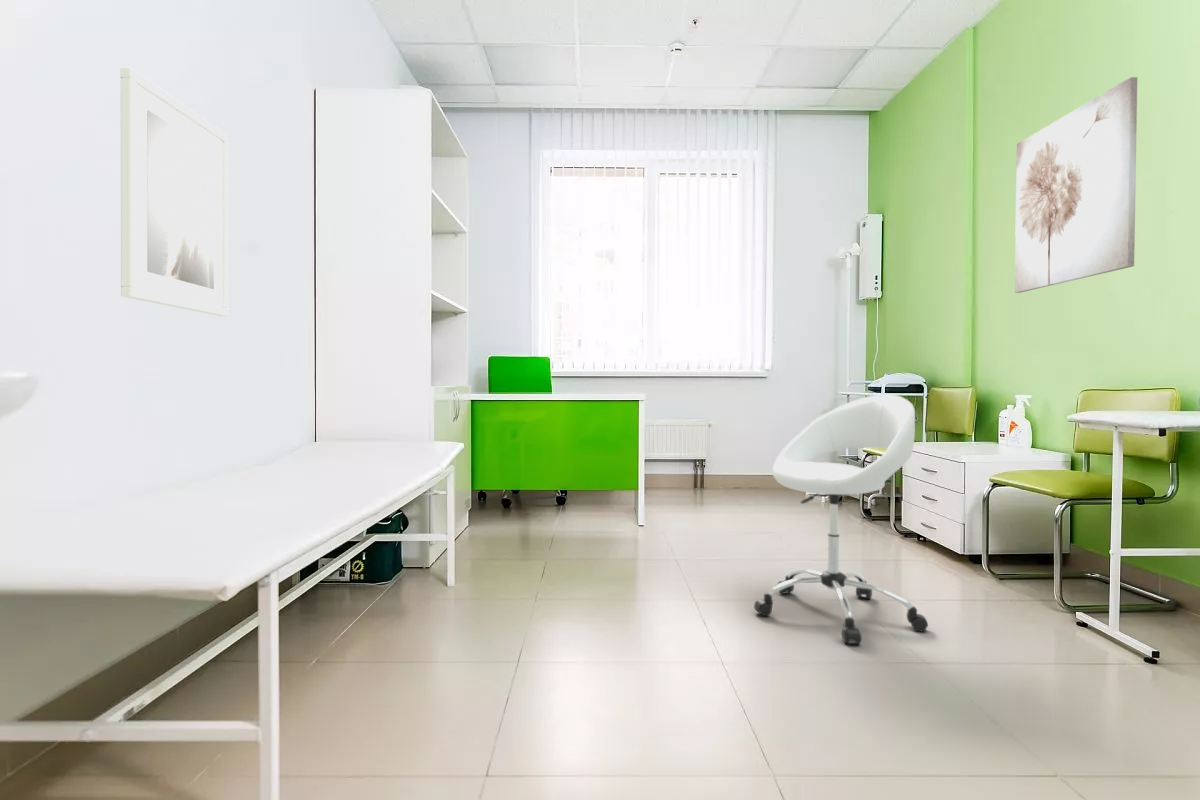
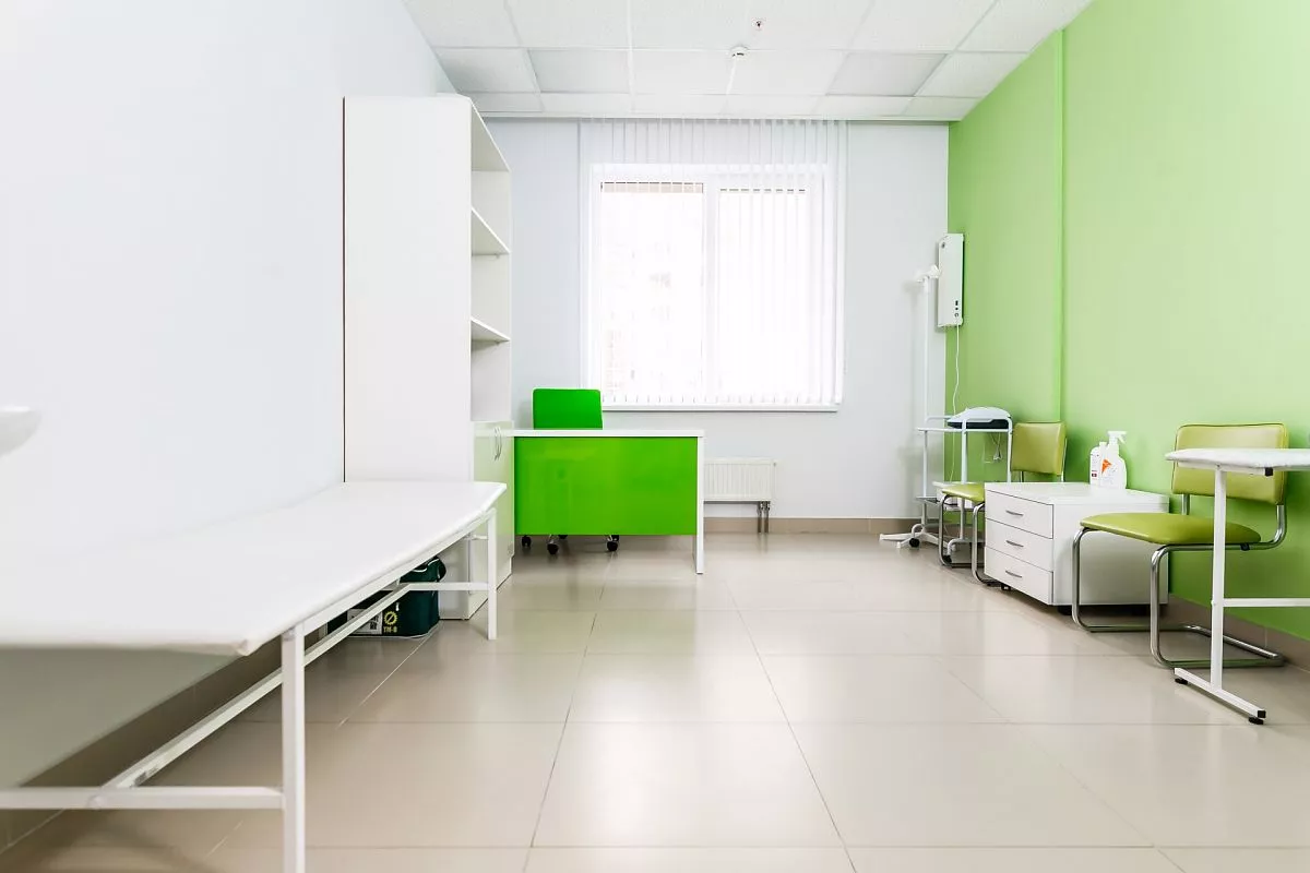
- chair (832, 504)
- wall art (1068, 197)
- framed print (181, 206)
